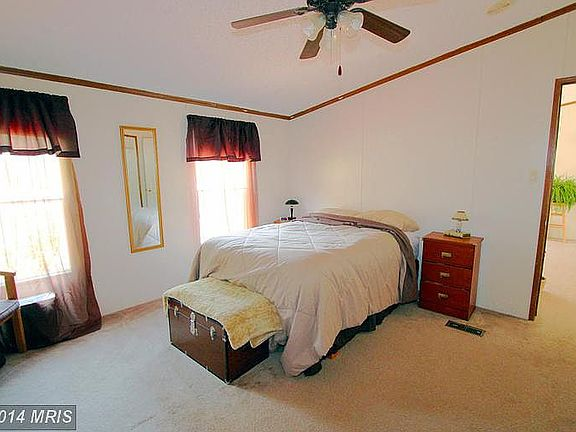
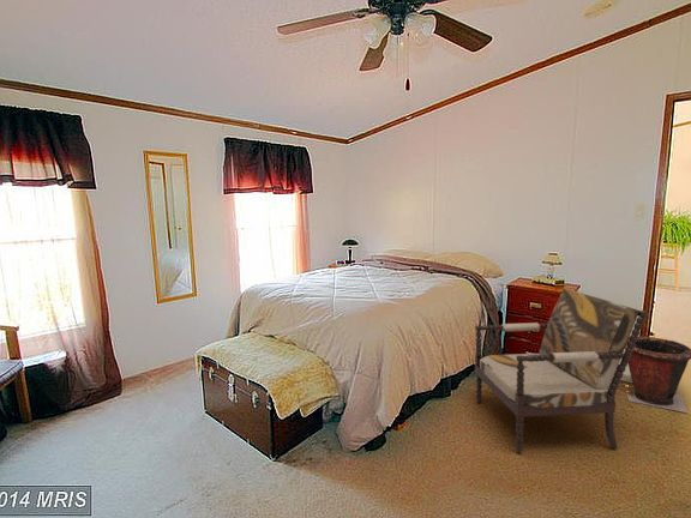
+ armchair (548, 361)
+ waste bin (656, 369)
